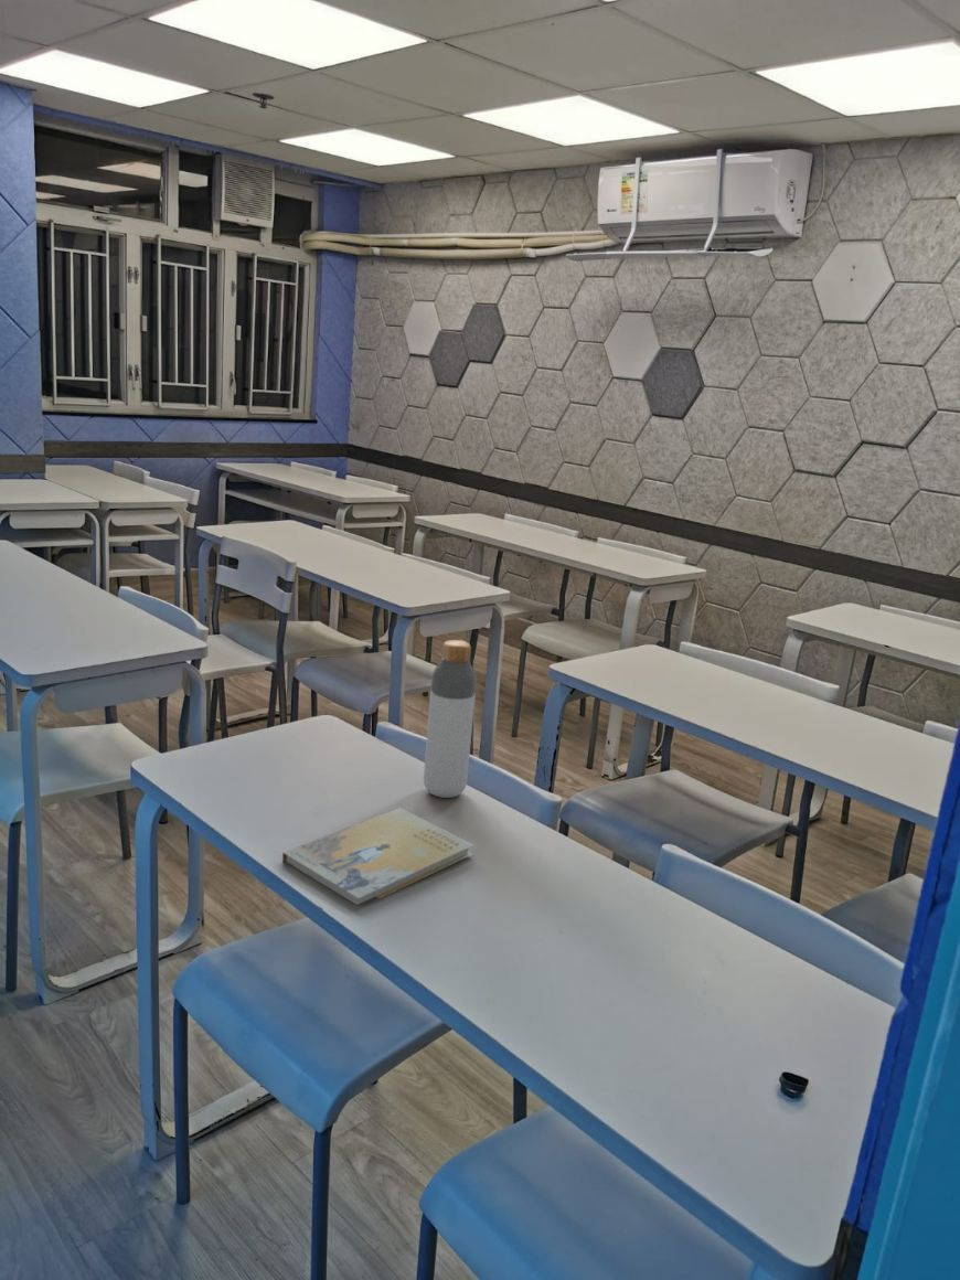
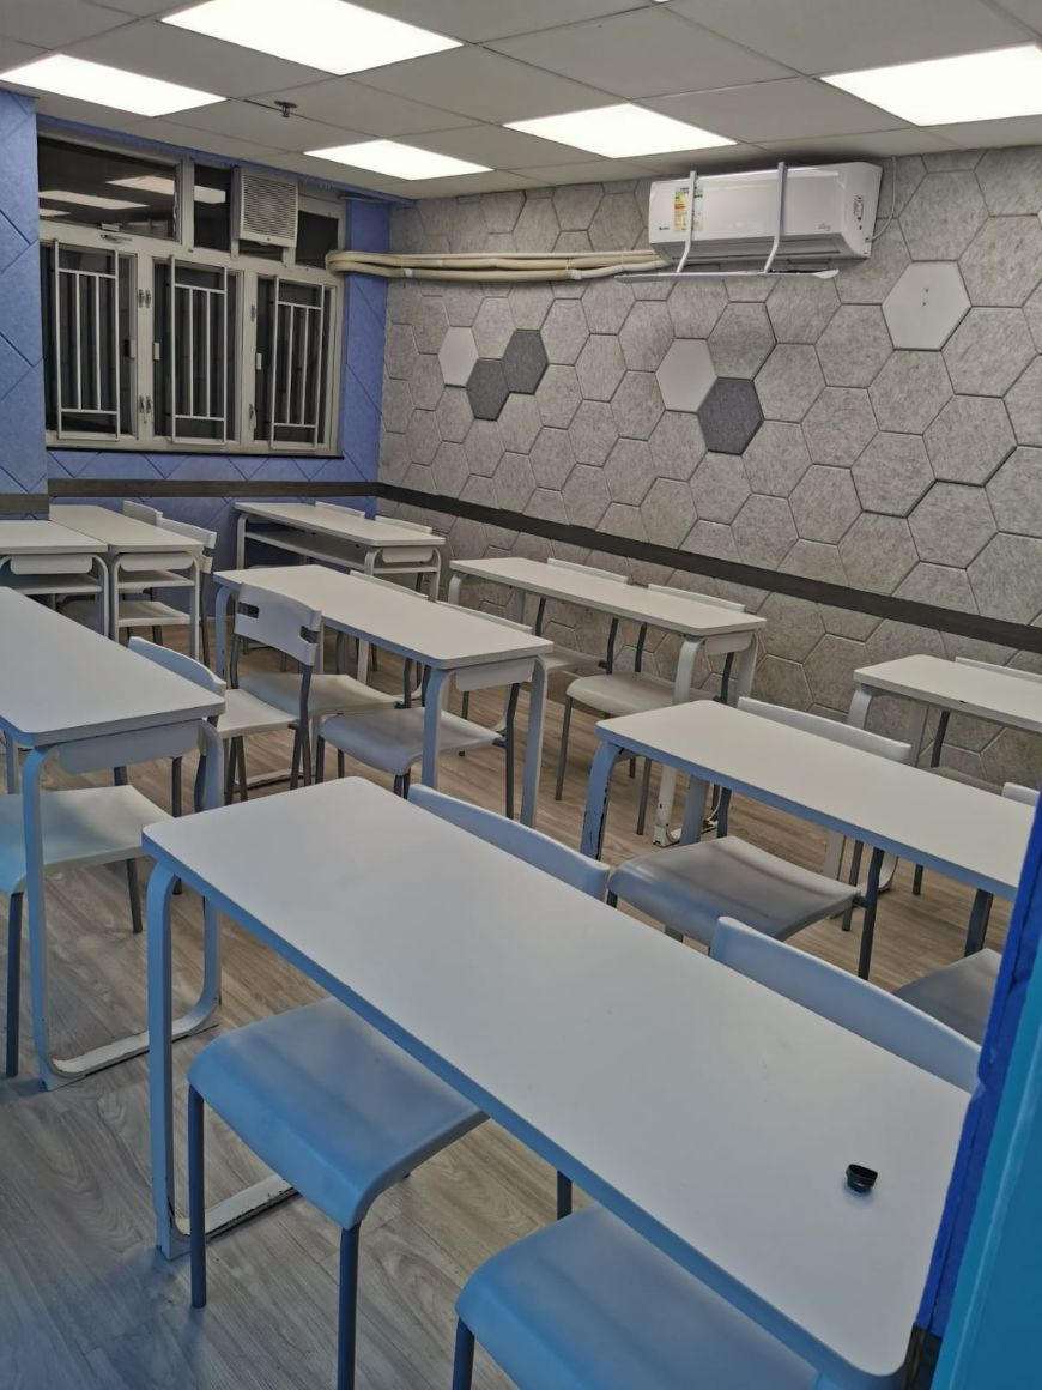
- book (380, 853)
- bottle (450, 718)
